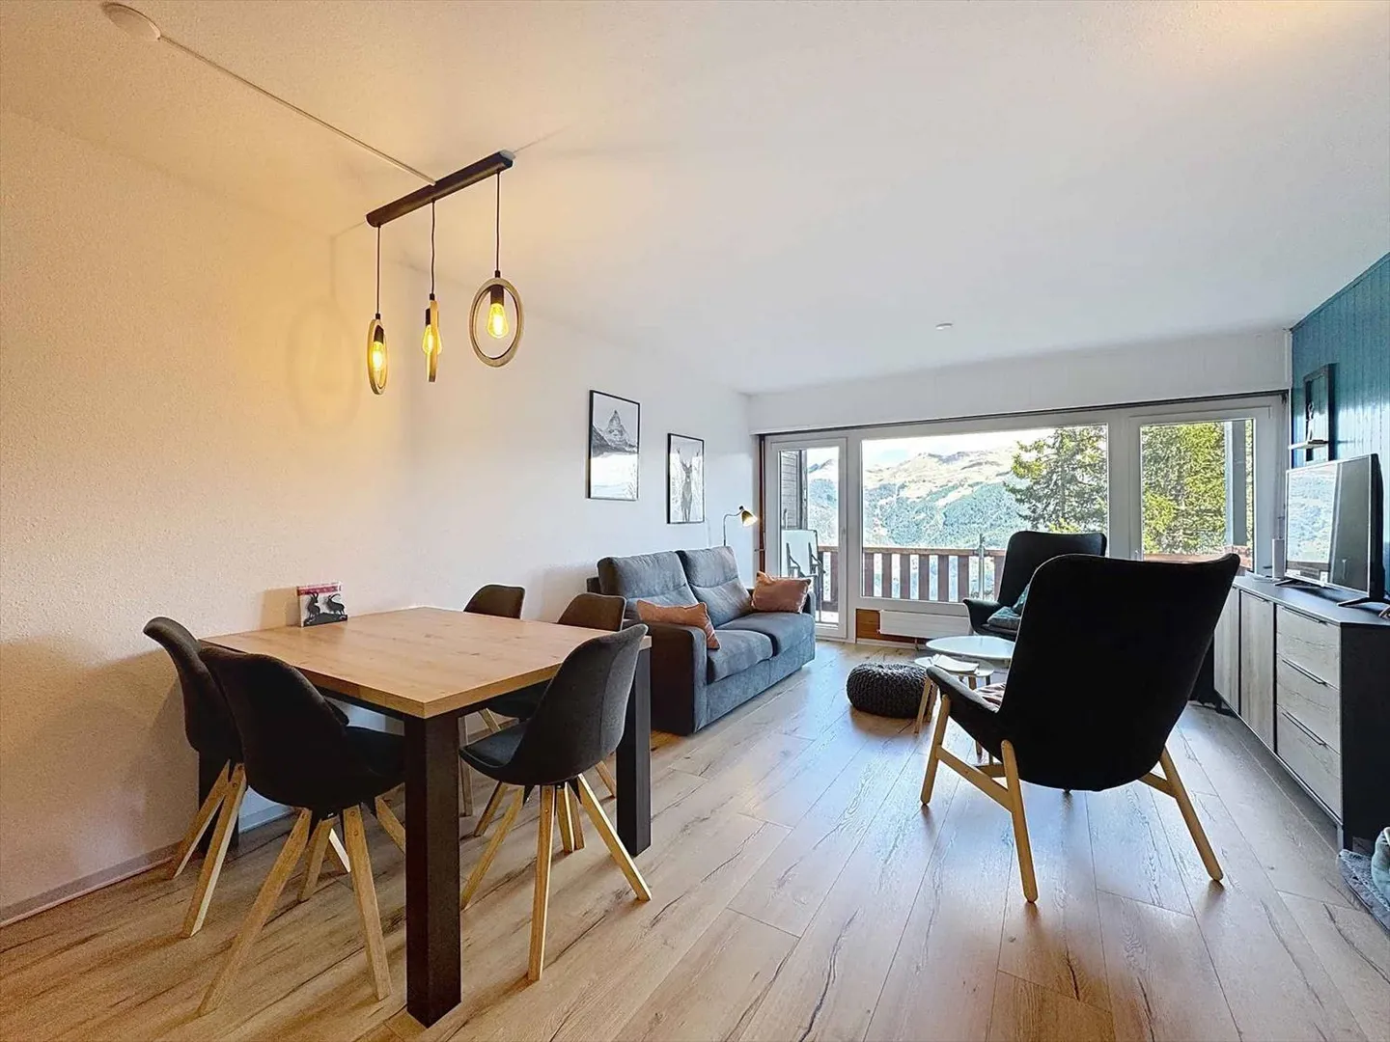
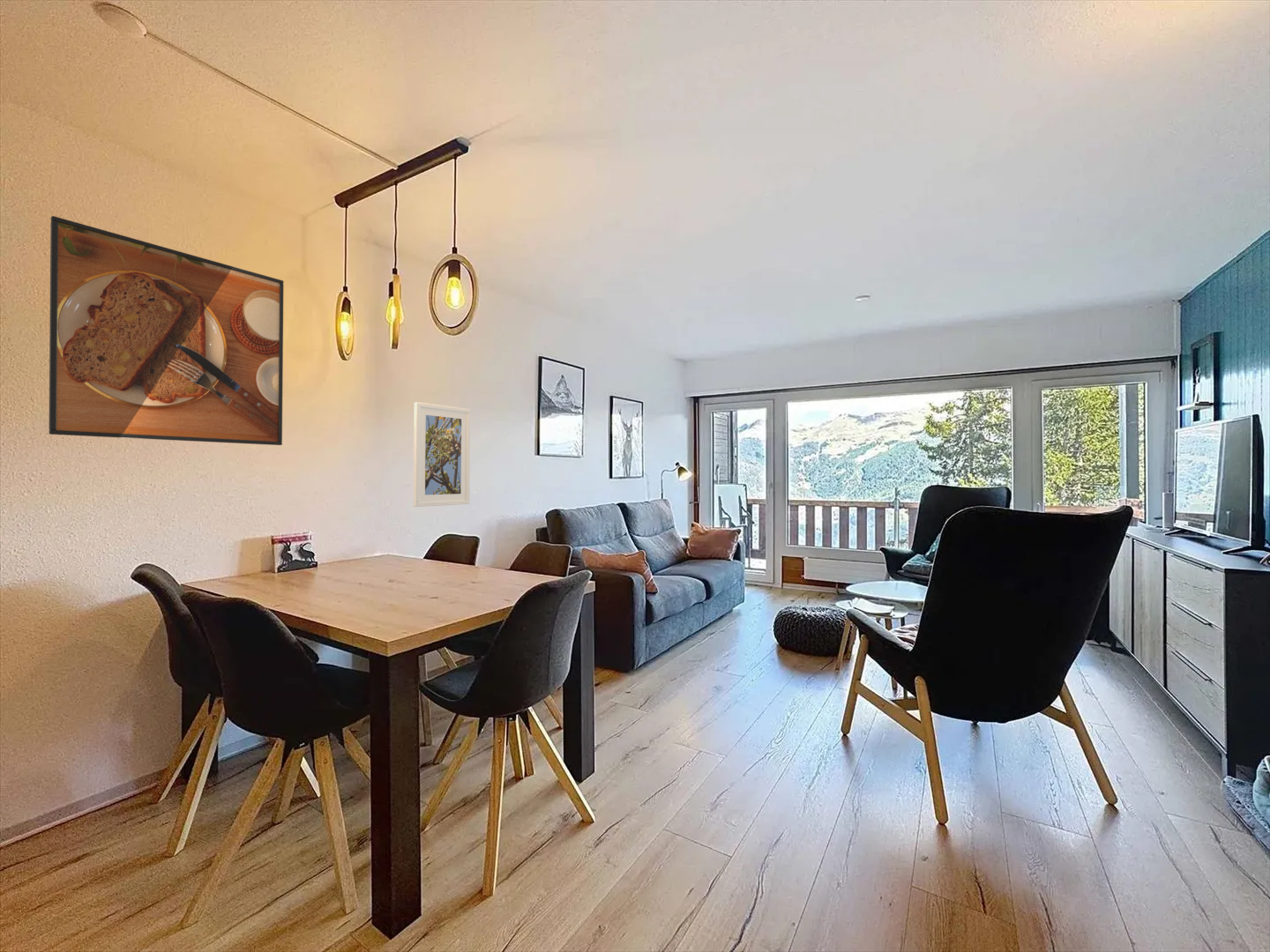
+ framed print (443, 455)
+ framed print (182, 346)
